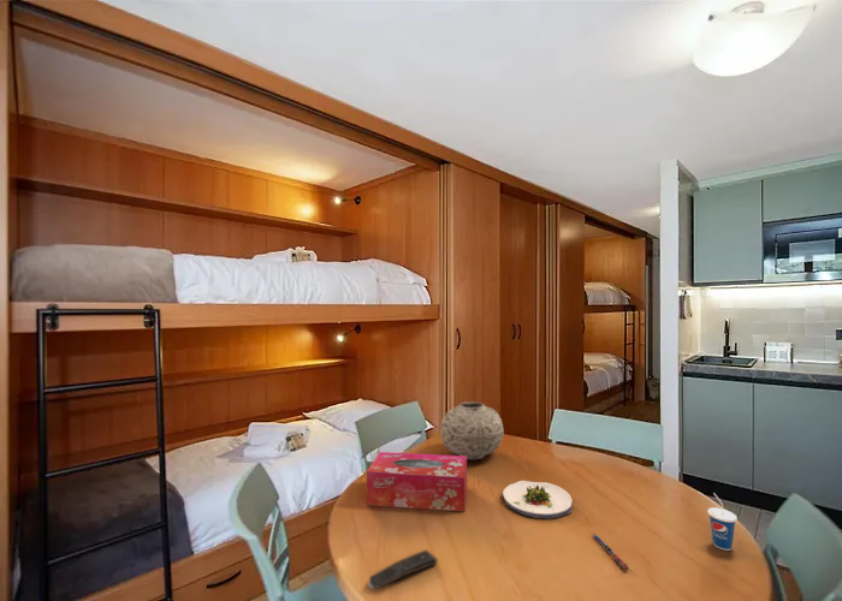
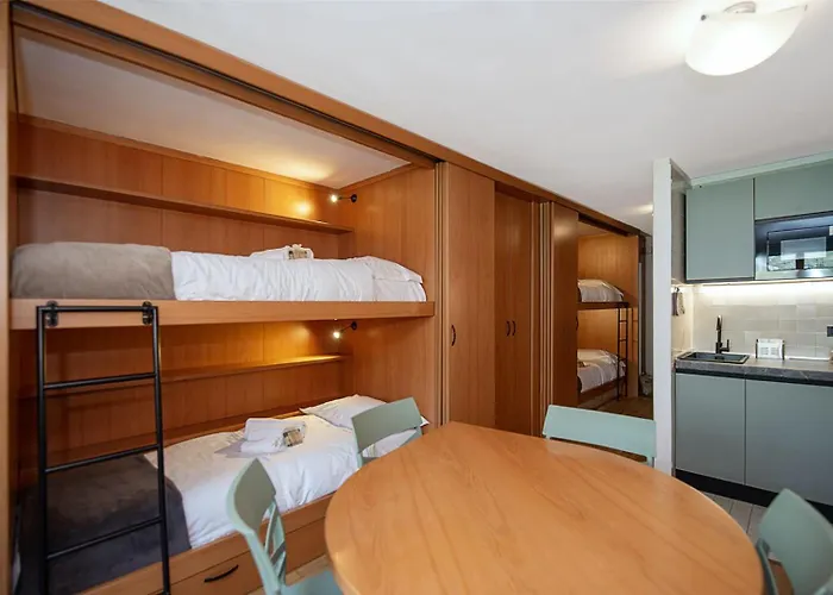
- cup (722, 520)
- pen (609, 549)
- salad plate (536, 494)
- tissue box (419, 478)
- remote control (402, 570)
- vase (472, 429)
